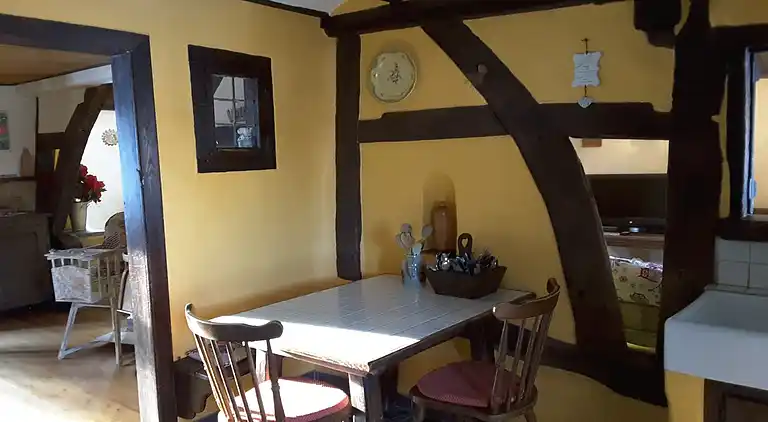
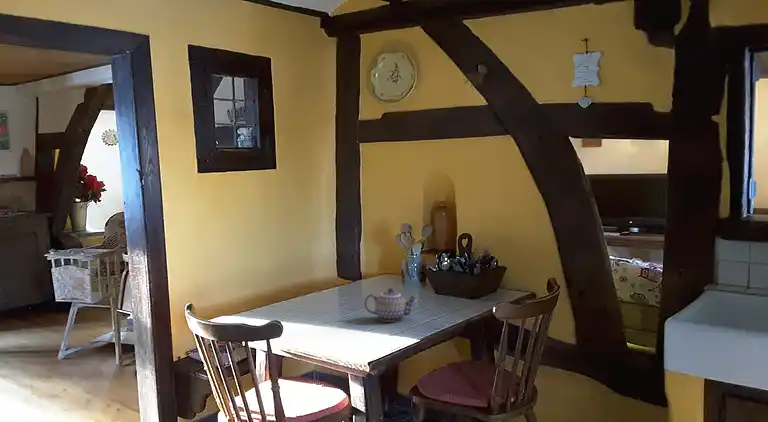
+ teapot (390, 303)
